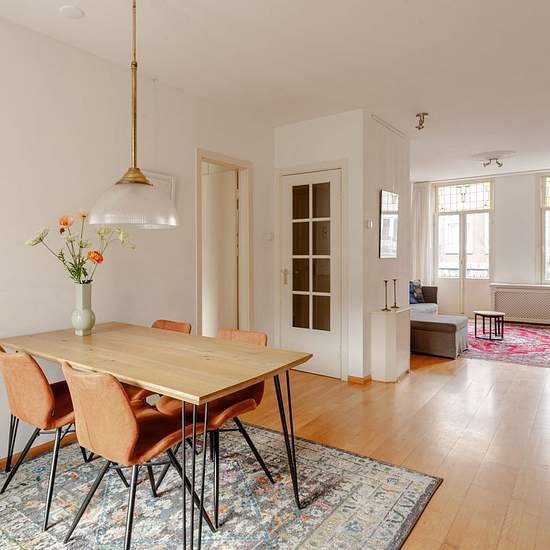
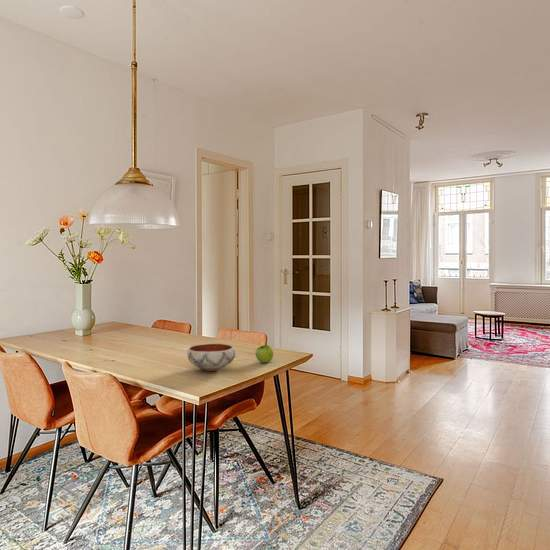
+ bowl (211, 358)
+ fruit (264, 353)
